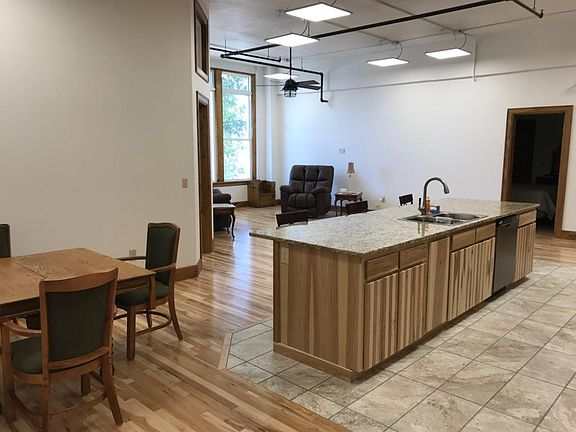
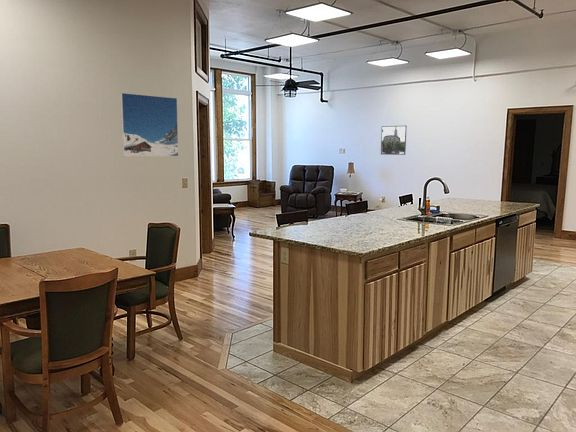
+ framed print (393, 140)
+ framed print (150, 126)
